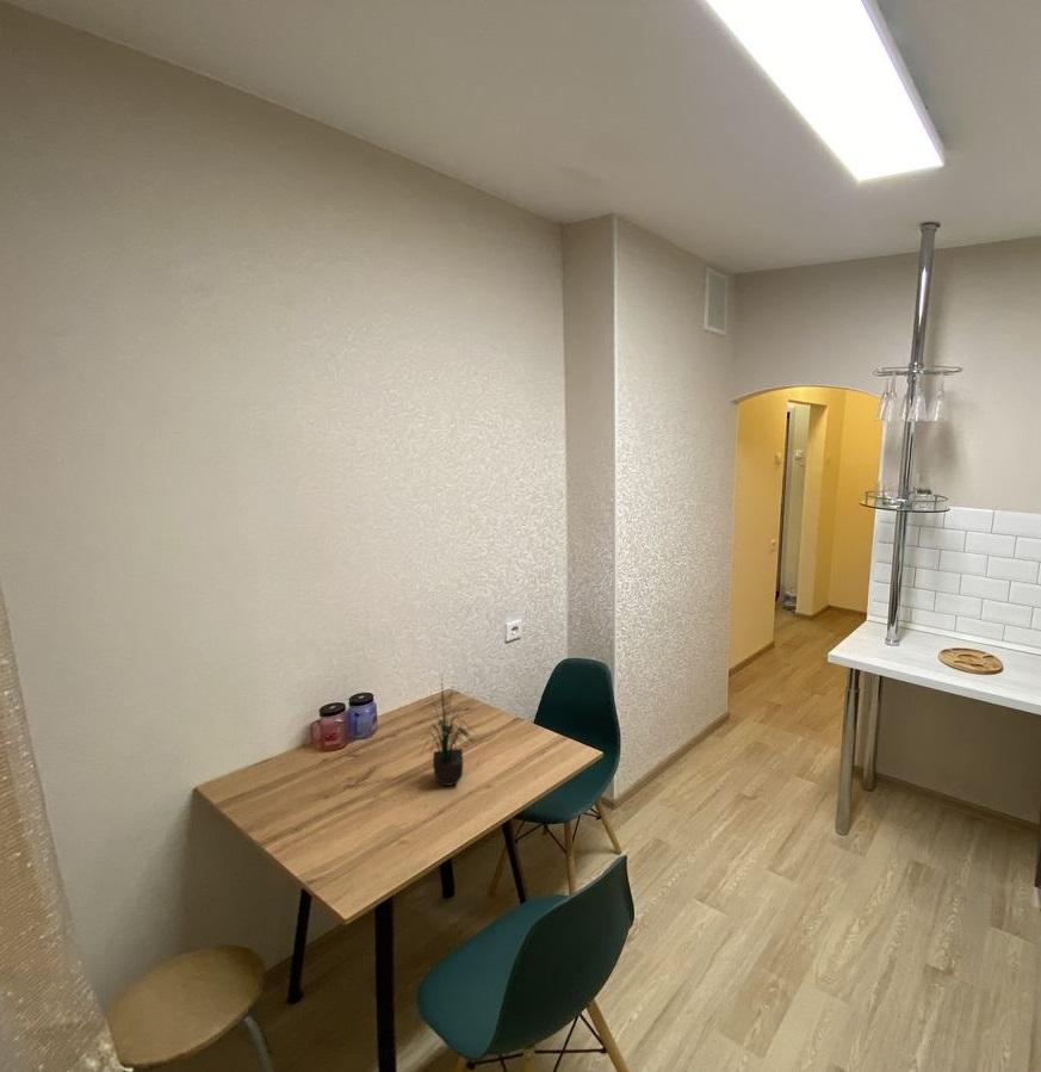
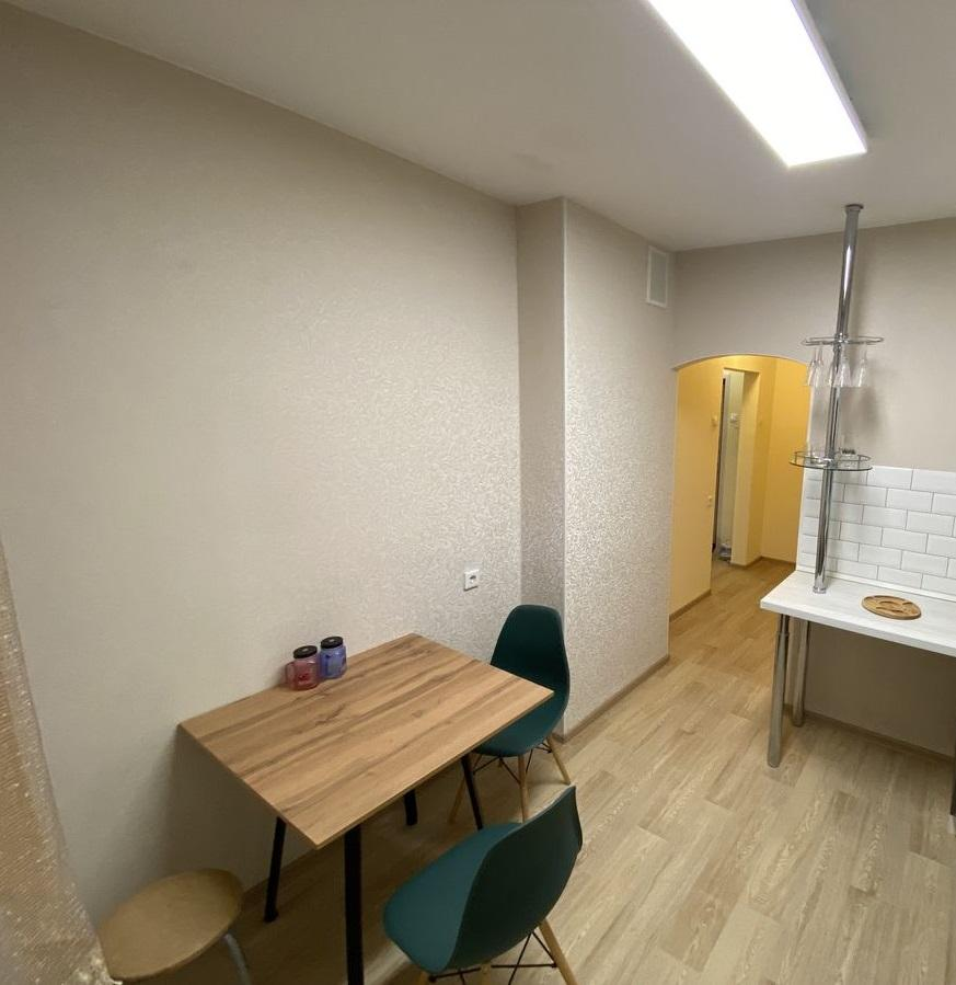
- potted plant (447, 725)
